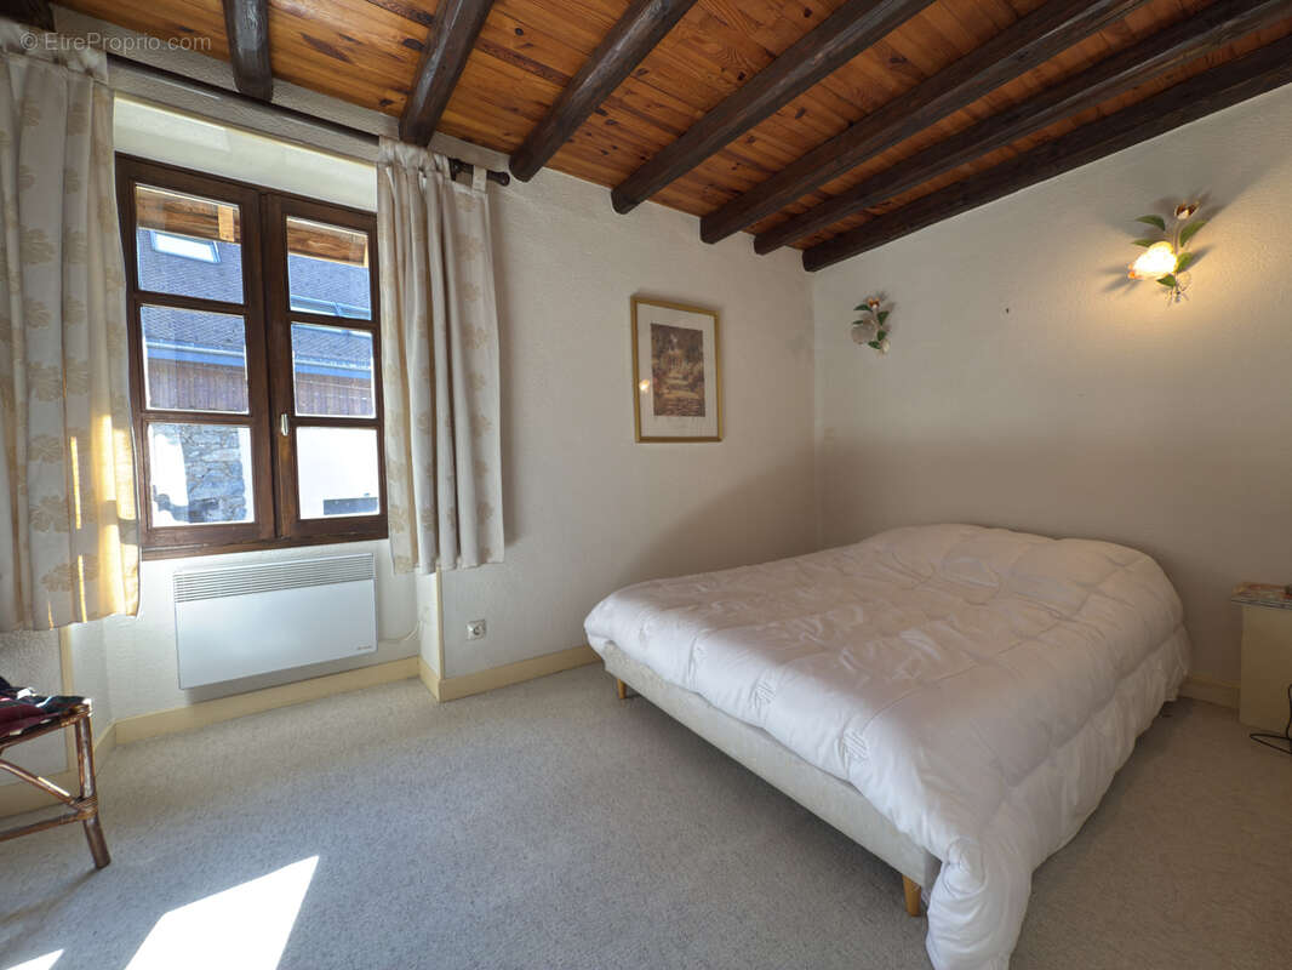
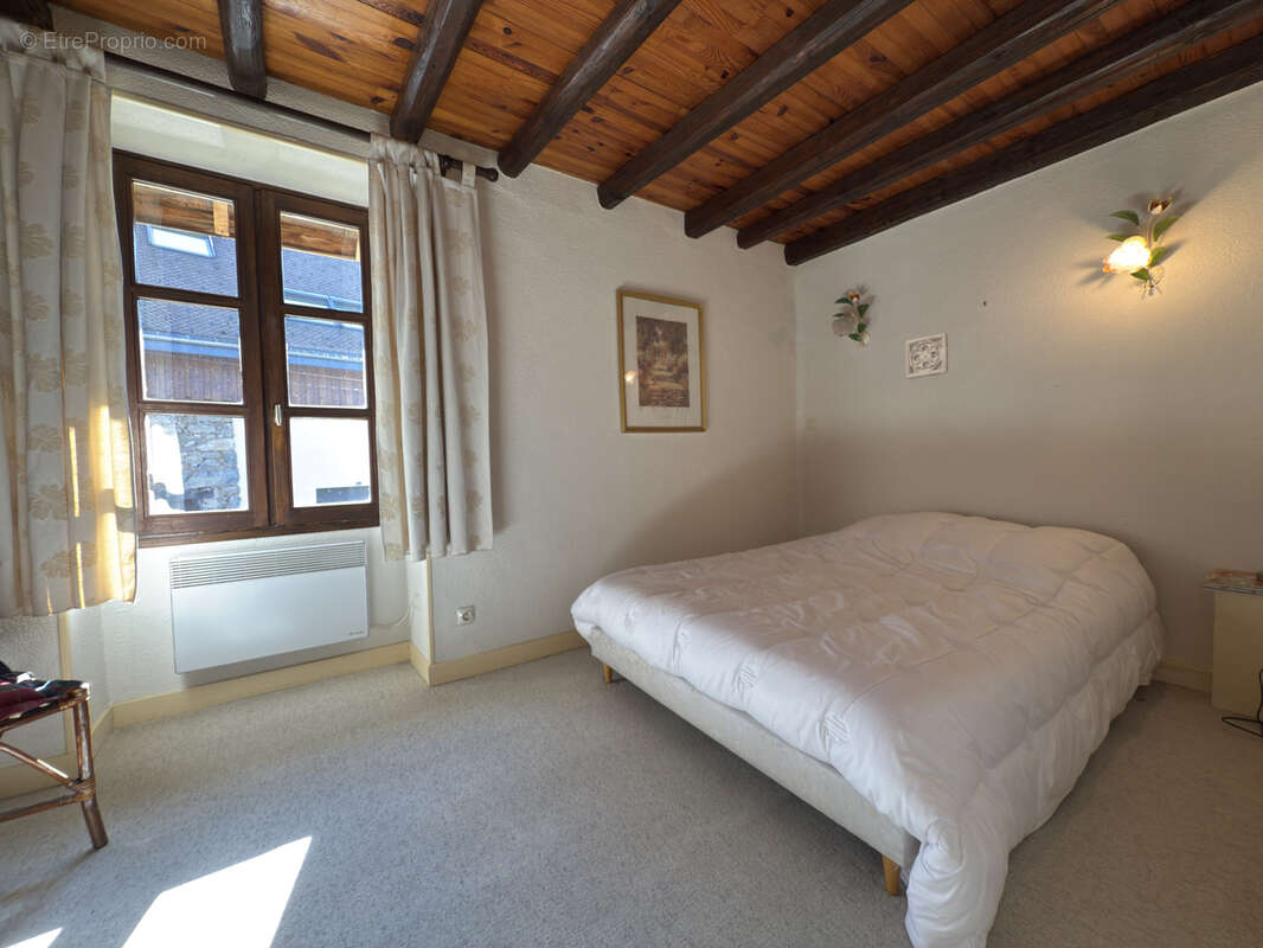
+ wall ornament (925, 357)
